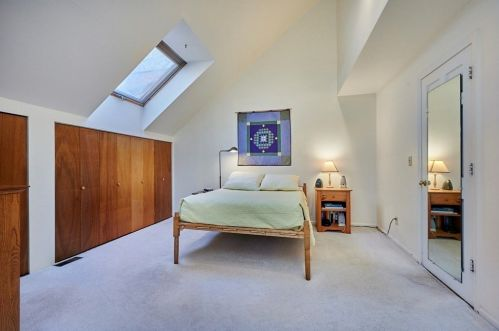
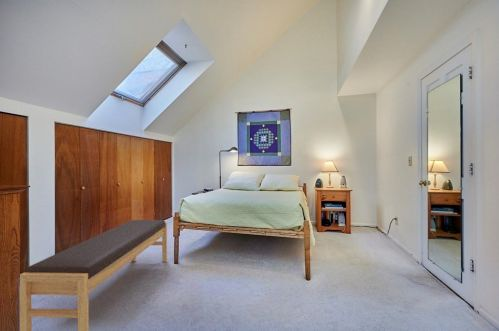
+ bench (116, 263)
